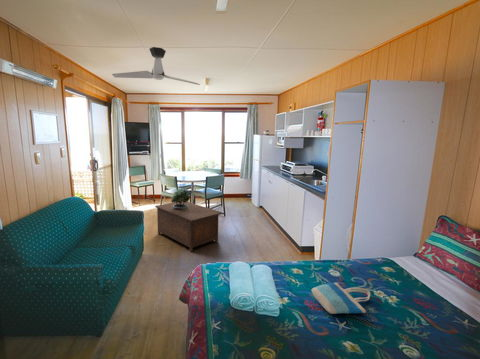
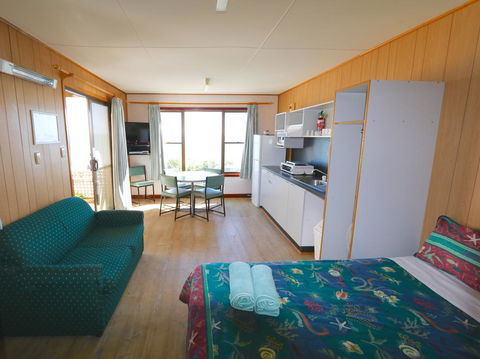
- cabinet (187, 223)
- potted plant (181, 196)
- ceiling fan (157, 61)
- tote bag (345, 296)
